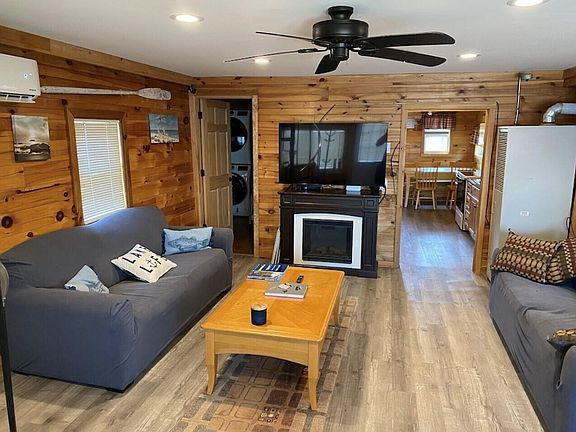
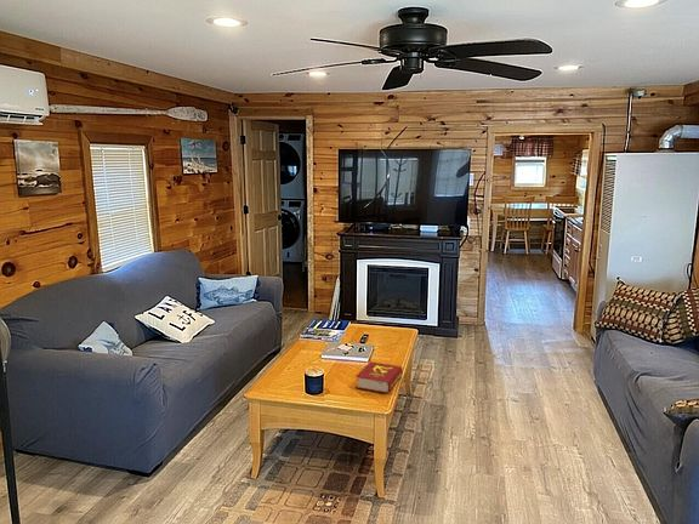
+ book (379, 376)
